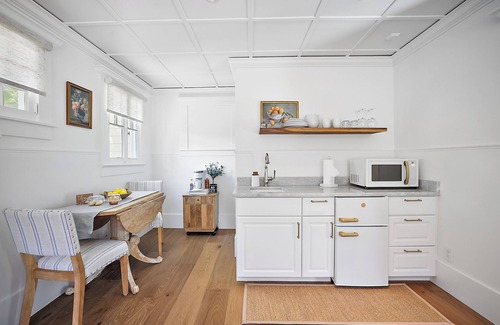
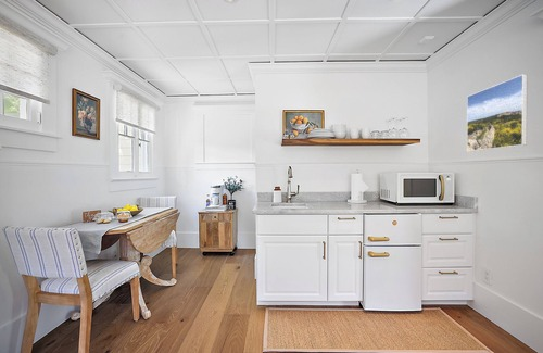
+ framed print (493, 117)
